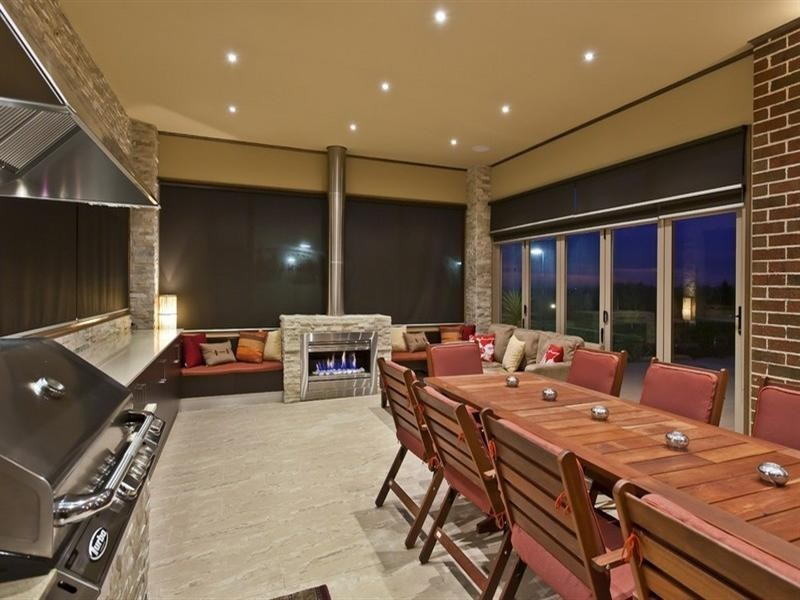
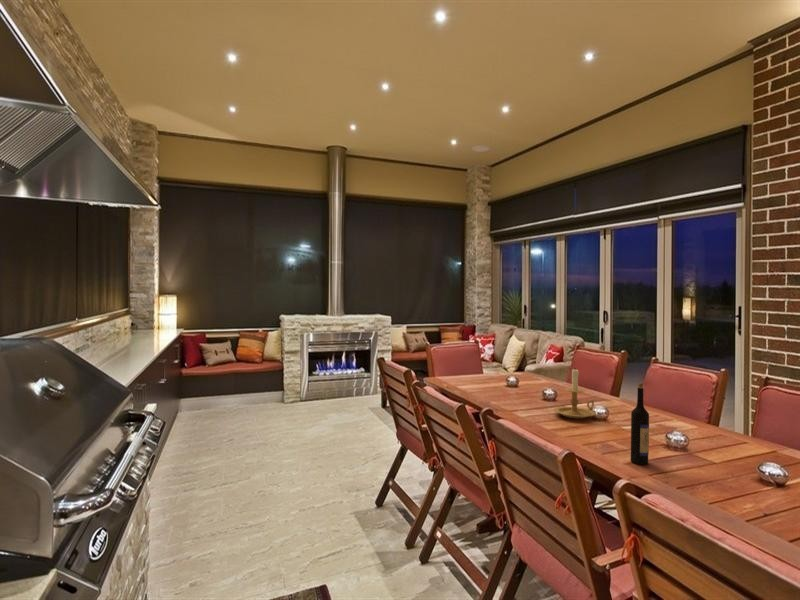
+ candle holder (574, 391)
+ wine bottle (640, 422)
